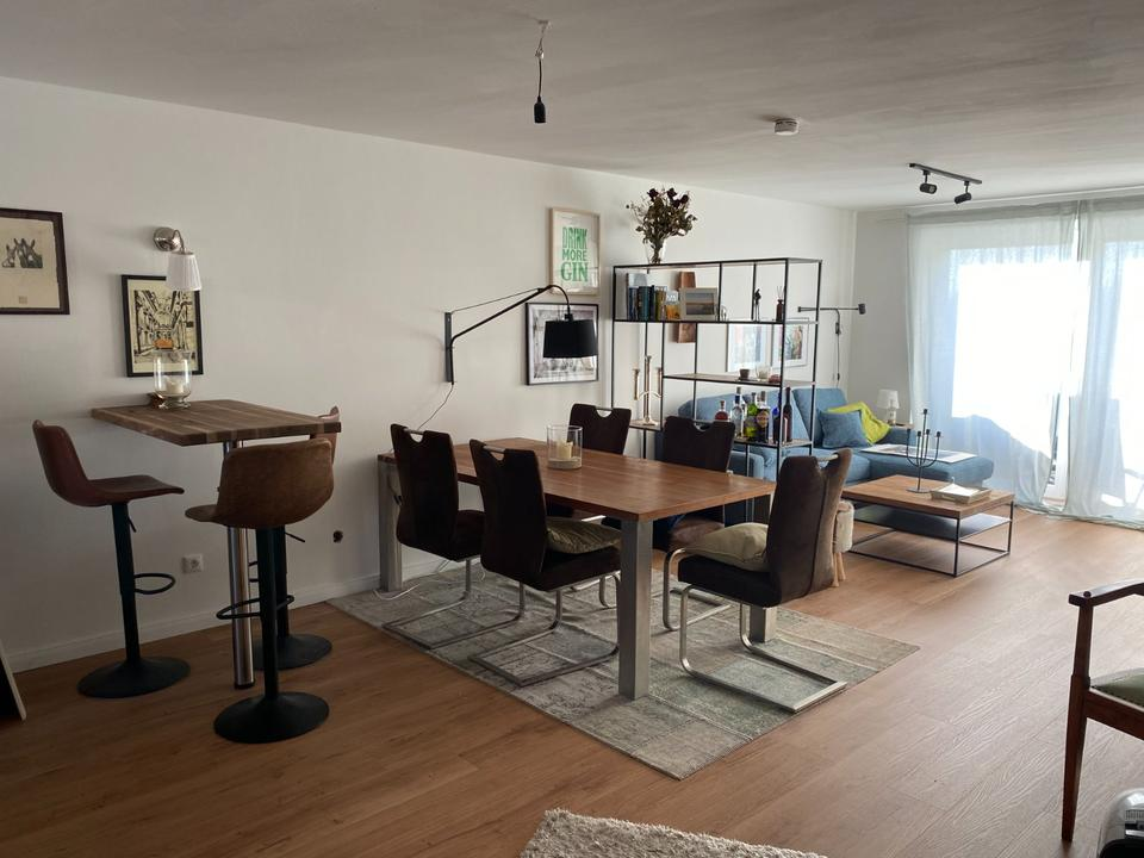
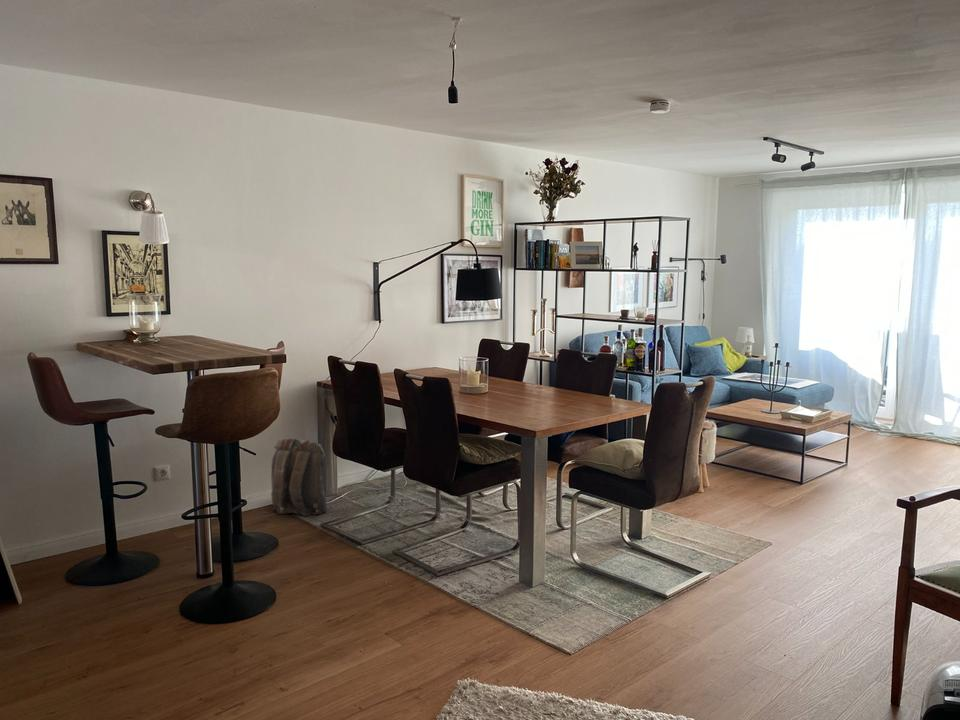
+ backpack (299, 474)
